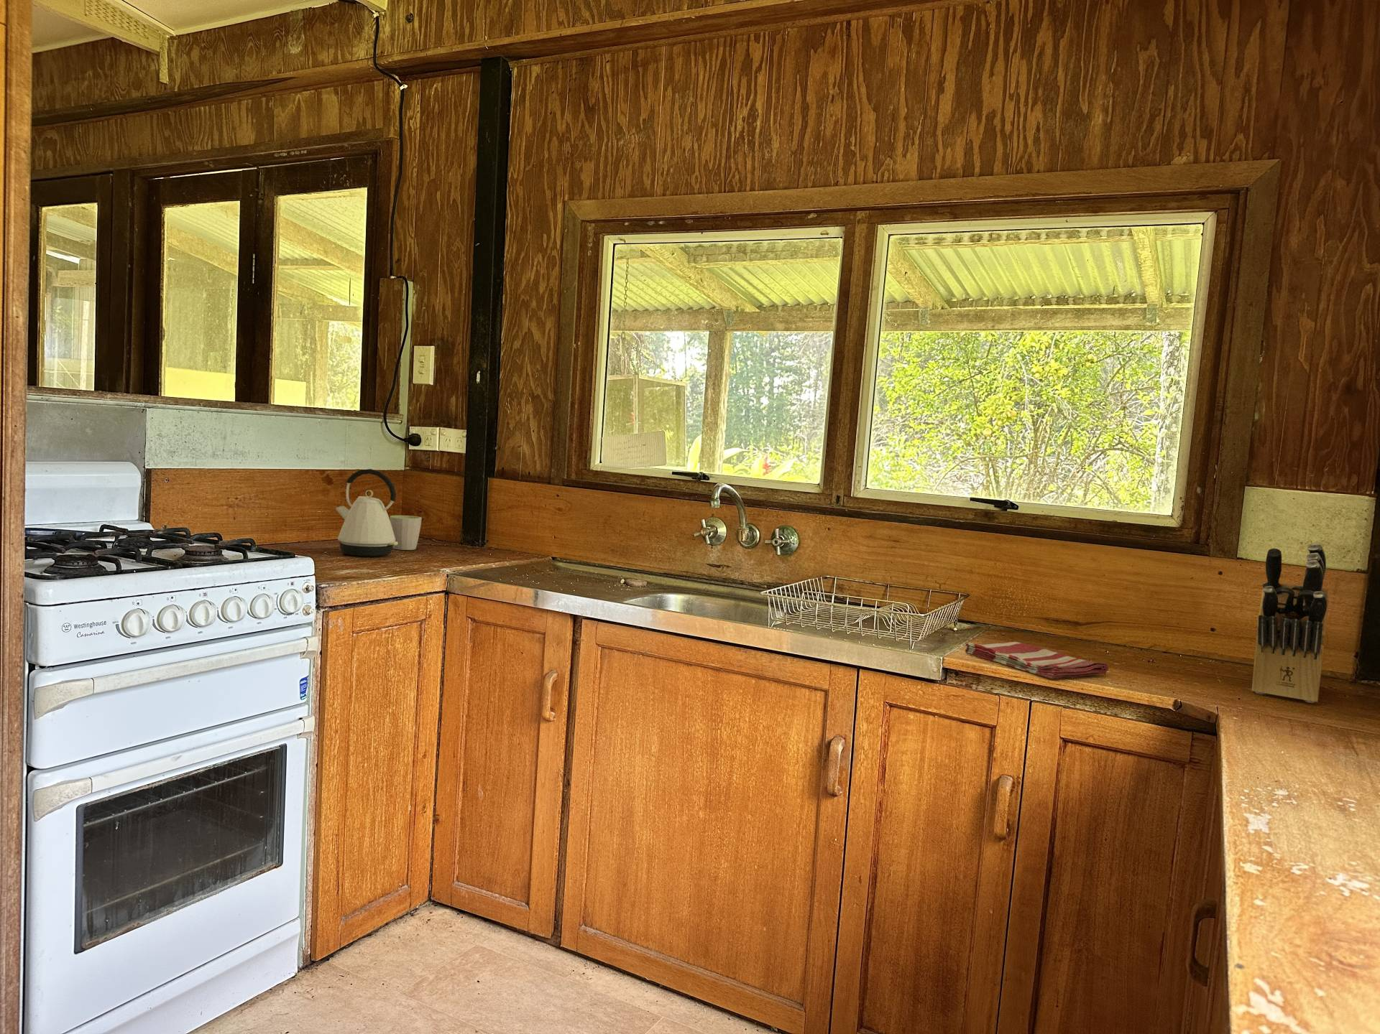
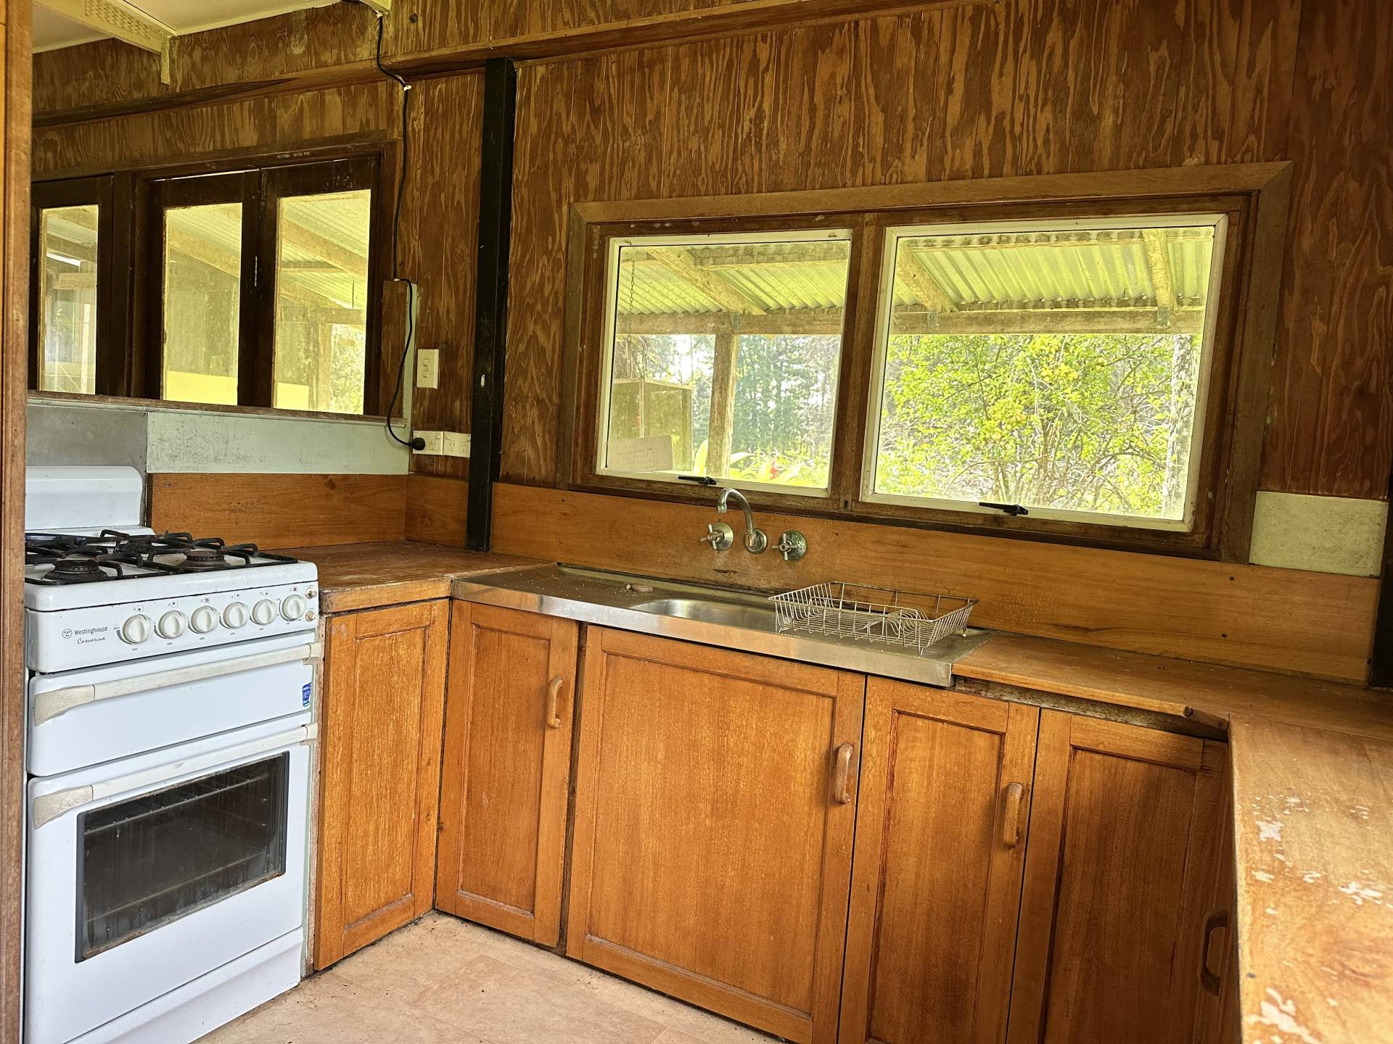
- mug (406, 532)
- knife block (1293, 616)
- dish towel (1033, 656)
- kettle (366, 512)
